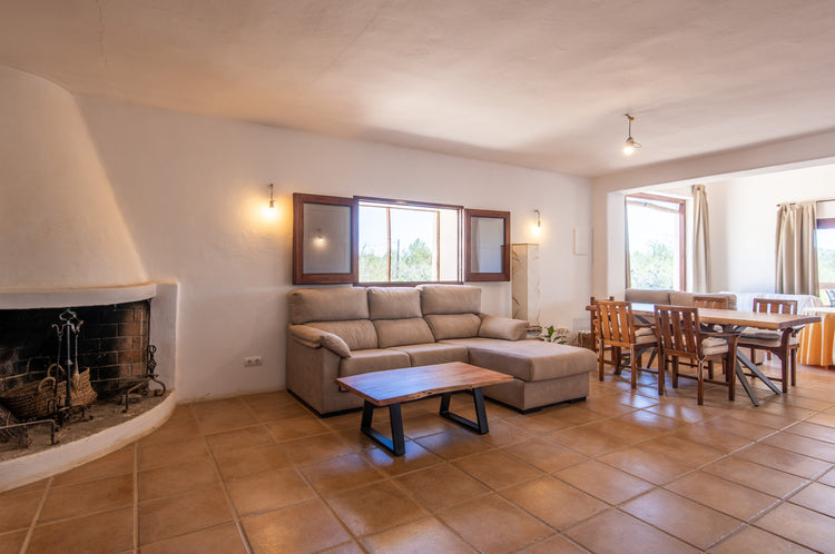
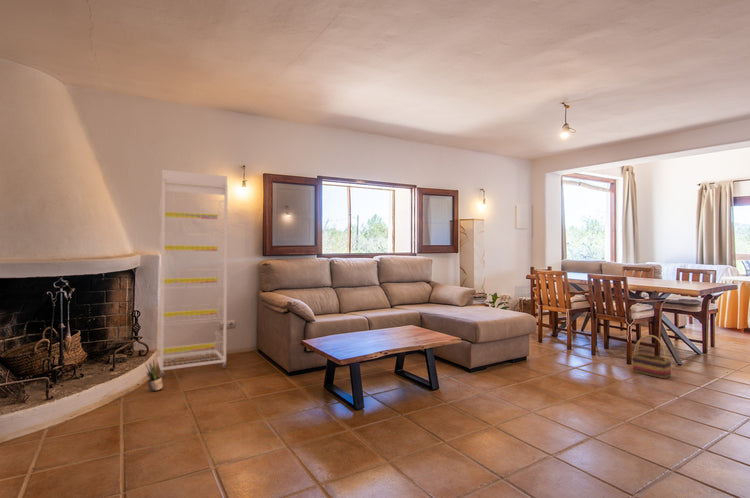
+ potted plant (153, 374)
+ shelving unit (191, 269)
+ basket (651, 355)
